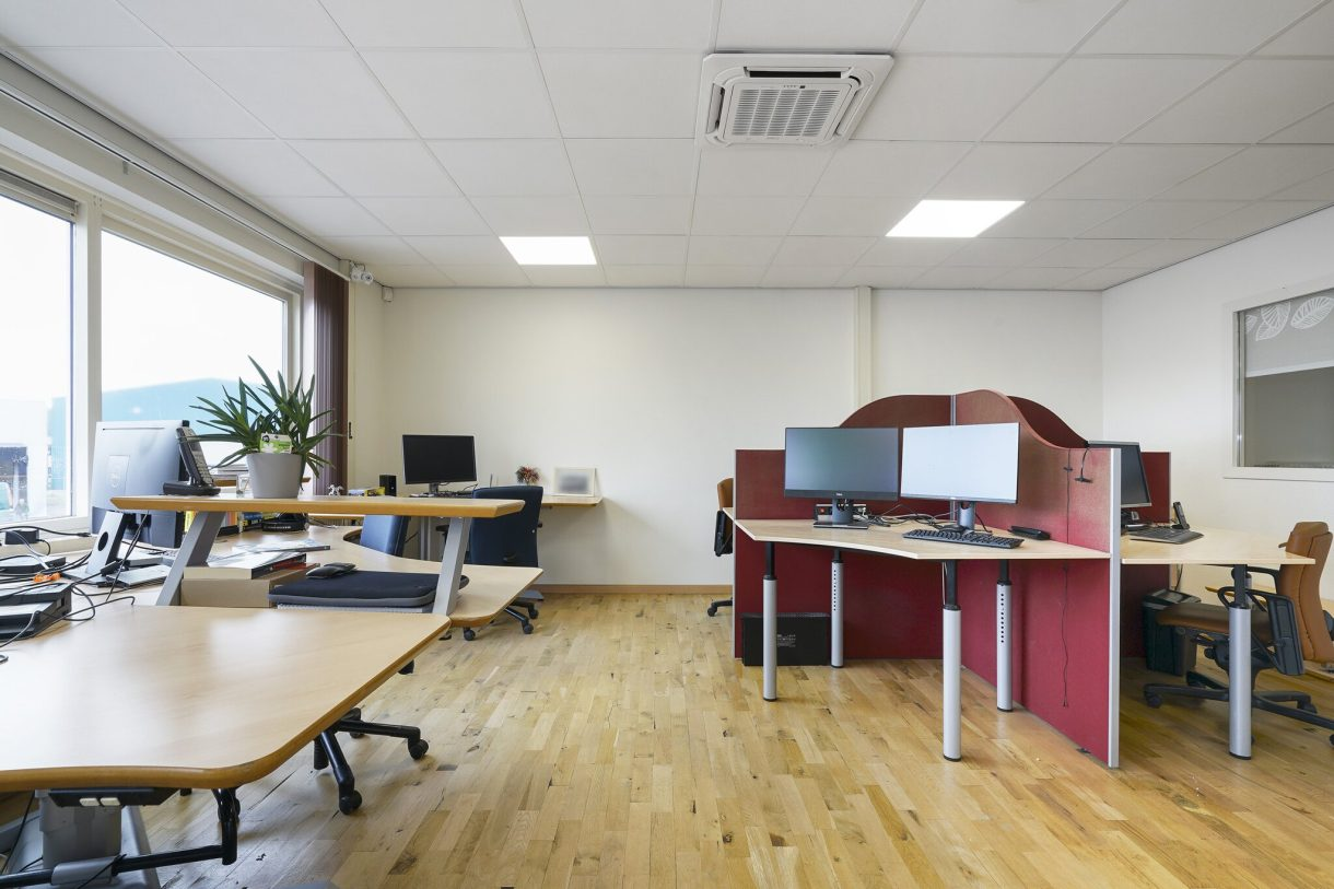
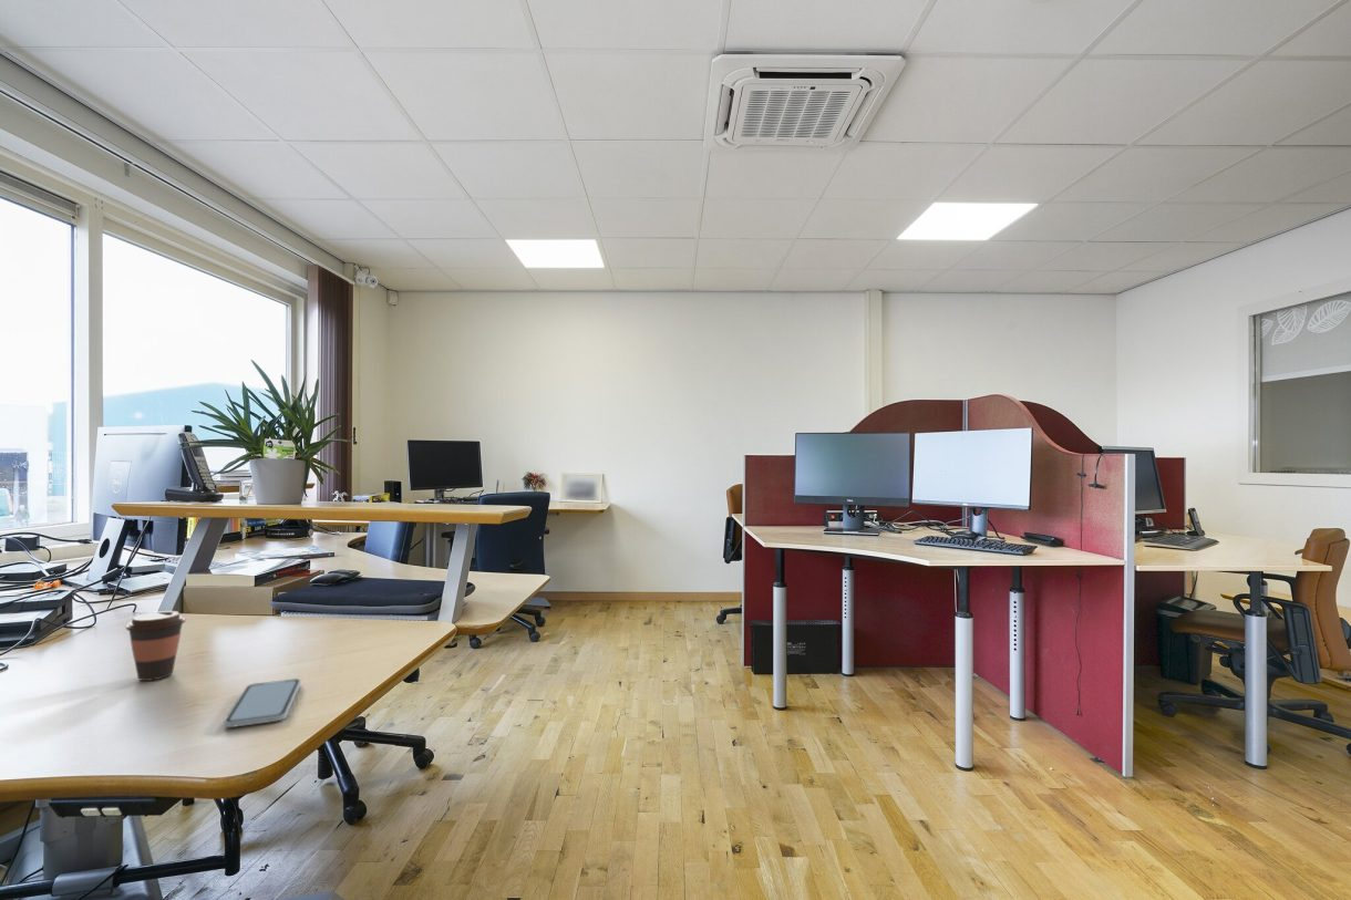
+ coffee cup (155, 645)
+ smartphone (265, 701)
